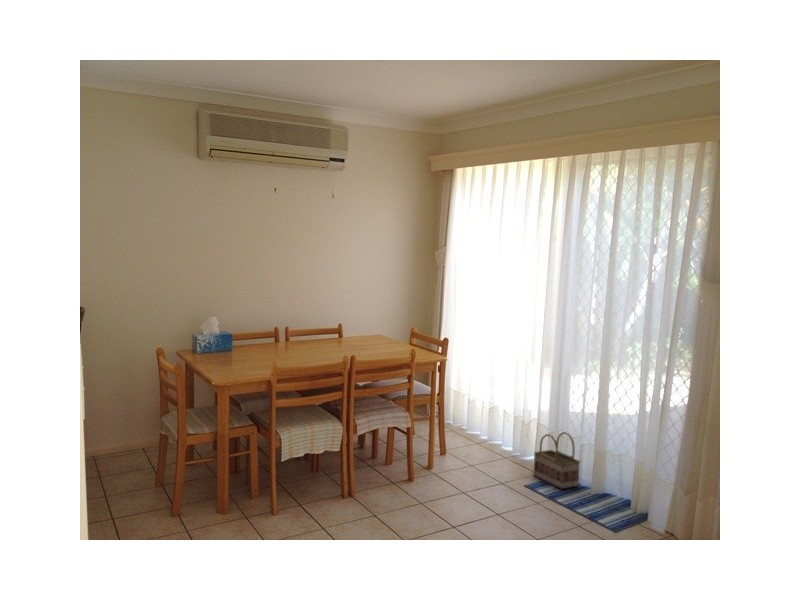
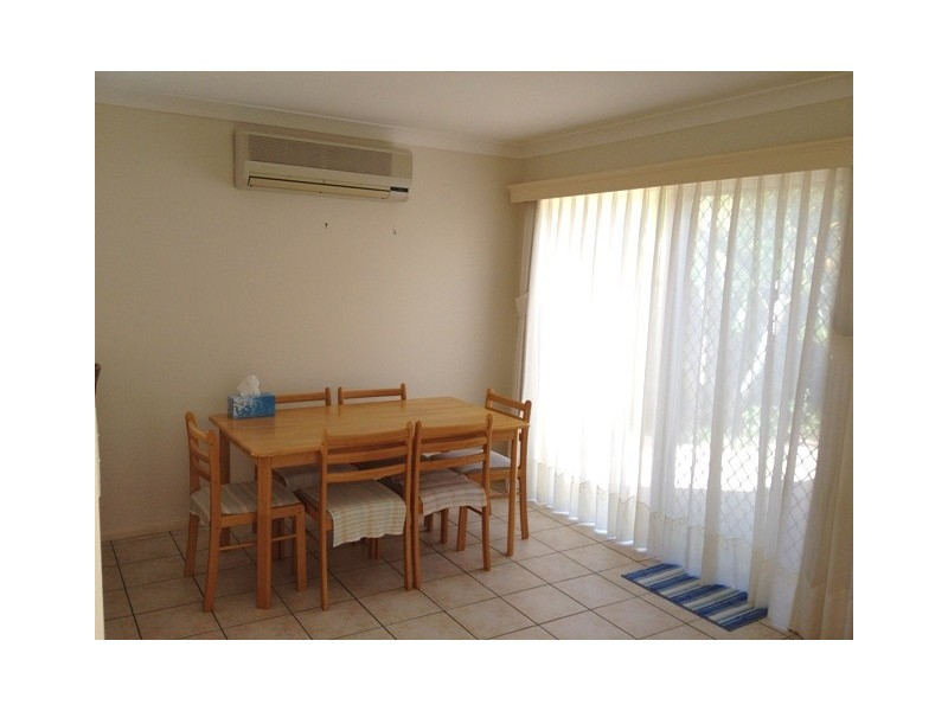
- basket (556, 457)
